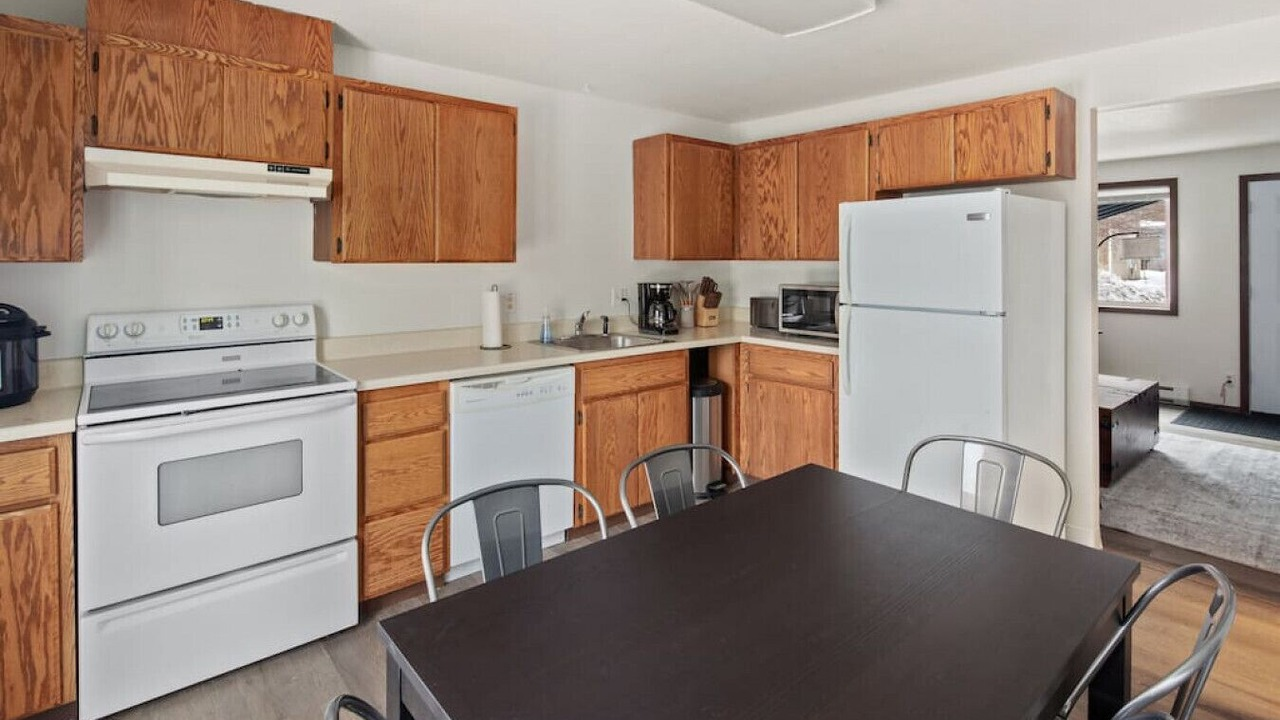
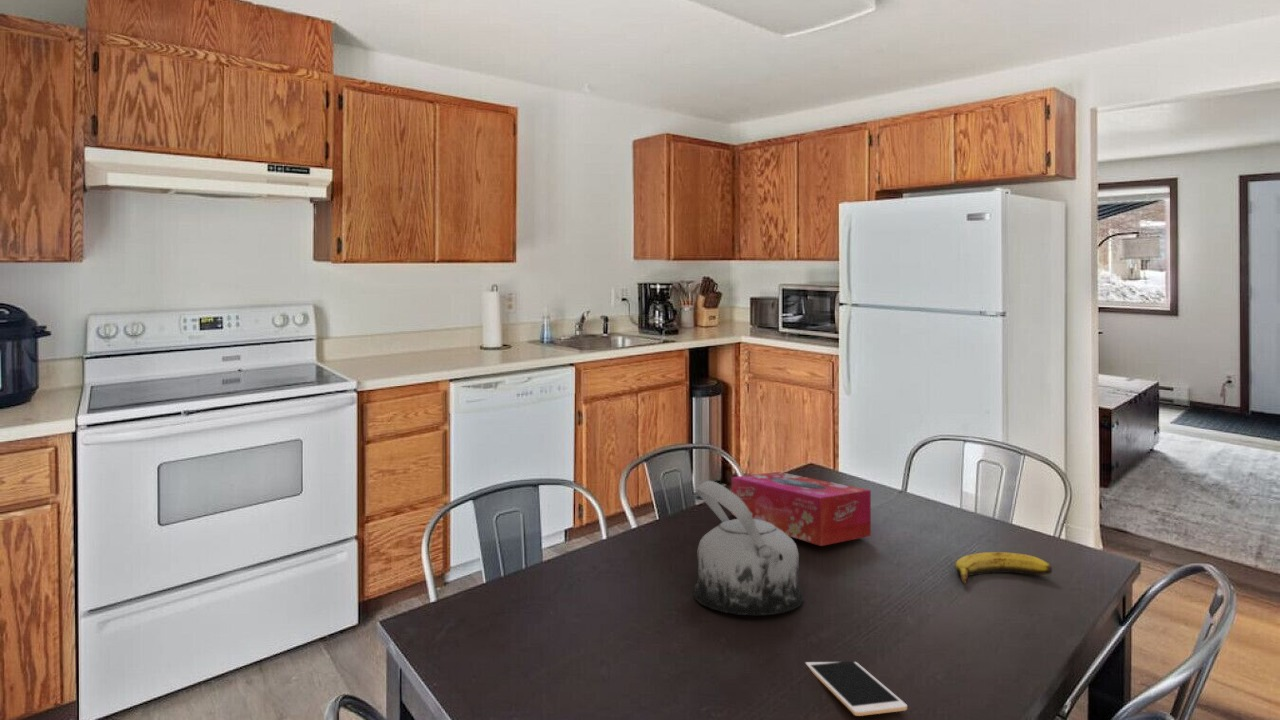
+ banana (993, 565)
+ cell phone (851, 683)
+ tissue box (797, 505)
+ teapot (751, 541)
